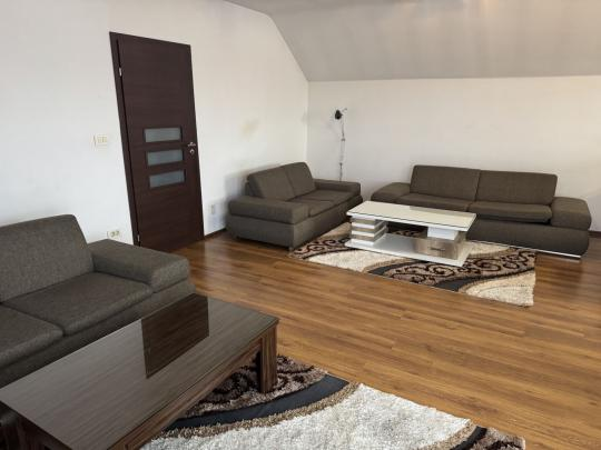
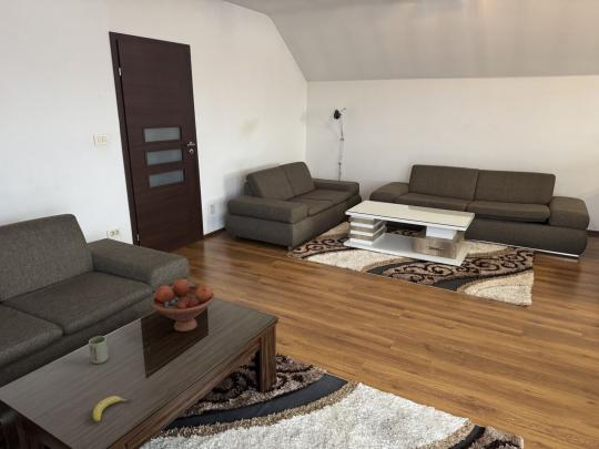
+ cup (99, 349)
+ fruit bowl (184, 306)
+ fruit (109, 405)
